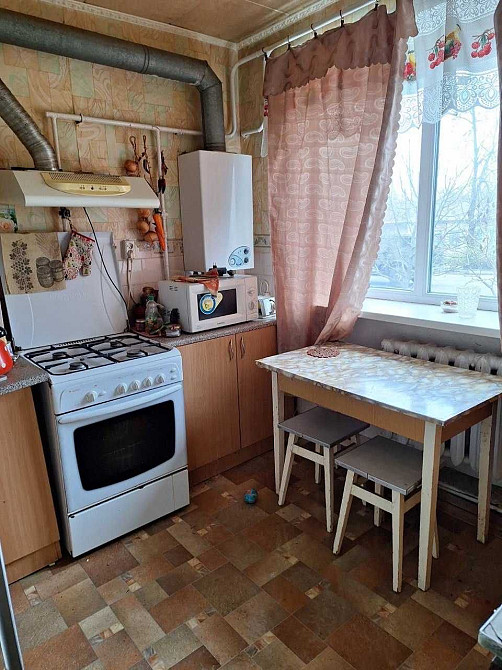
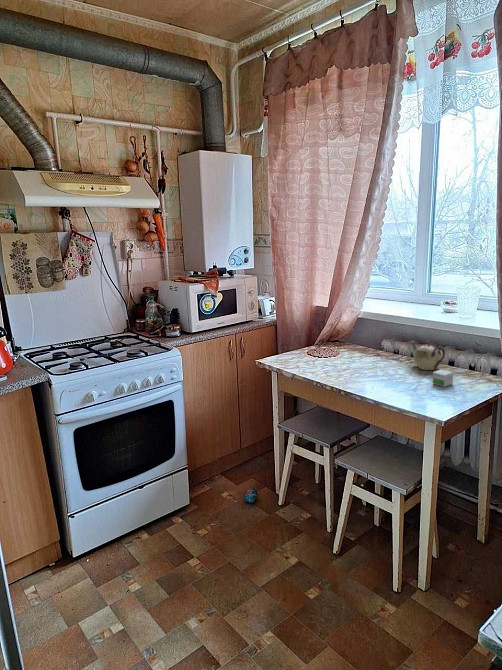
+ teapot (426, 353)
+ small box (442, 377)
